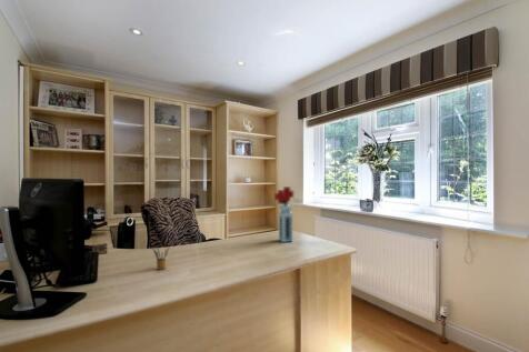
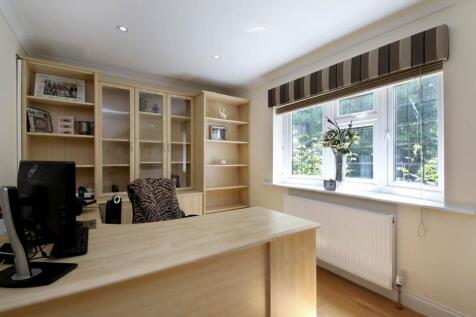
- pencil box (161, 257)
- potted flower (285, 213)
